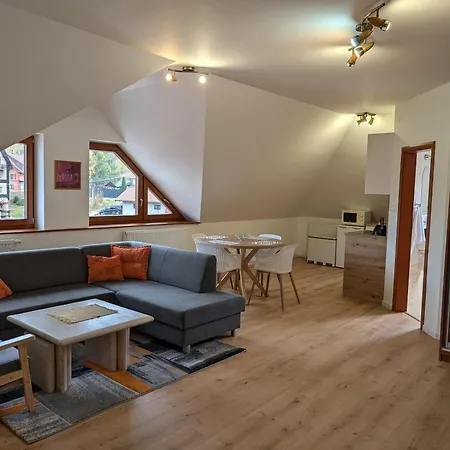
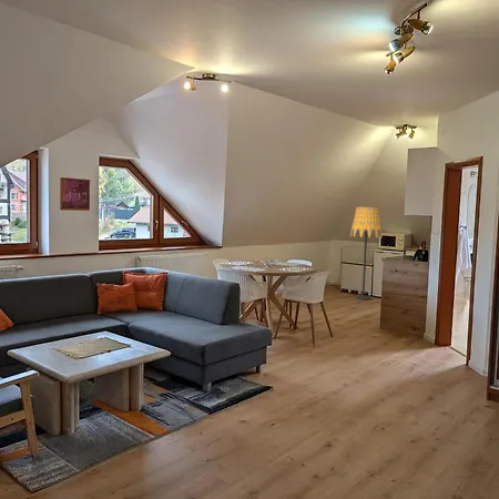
+ floor lamp (365, 253)
